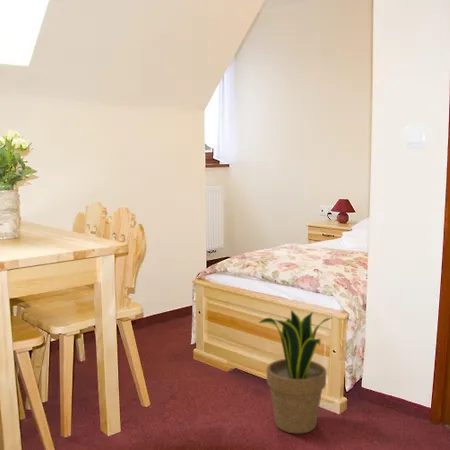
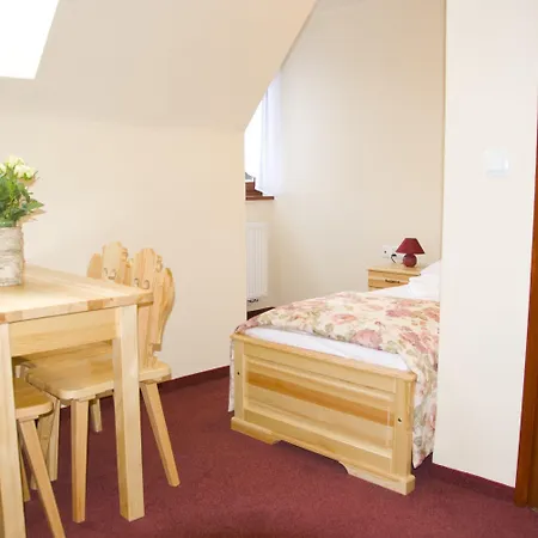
- potted plant (296, 368)
